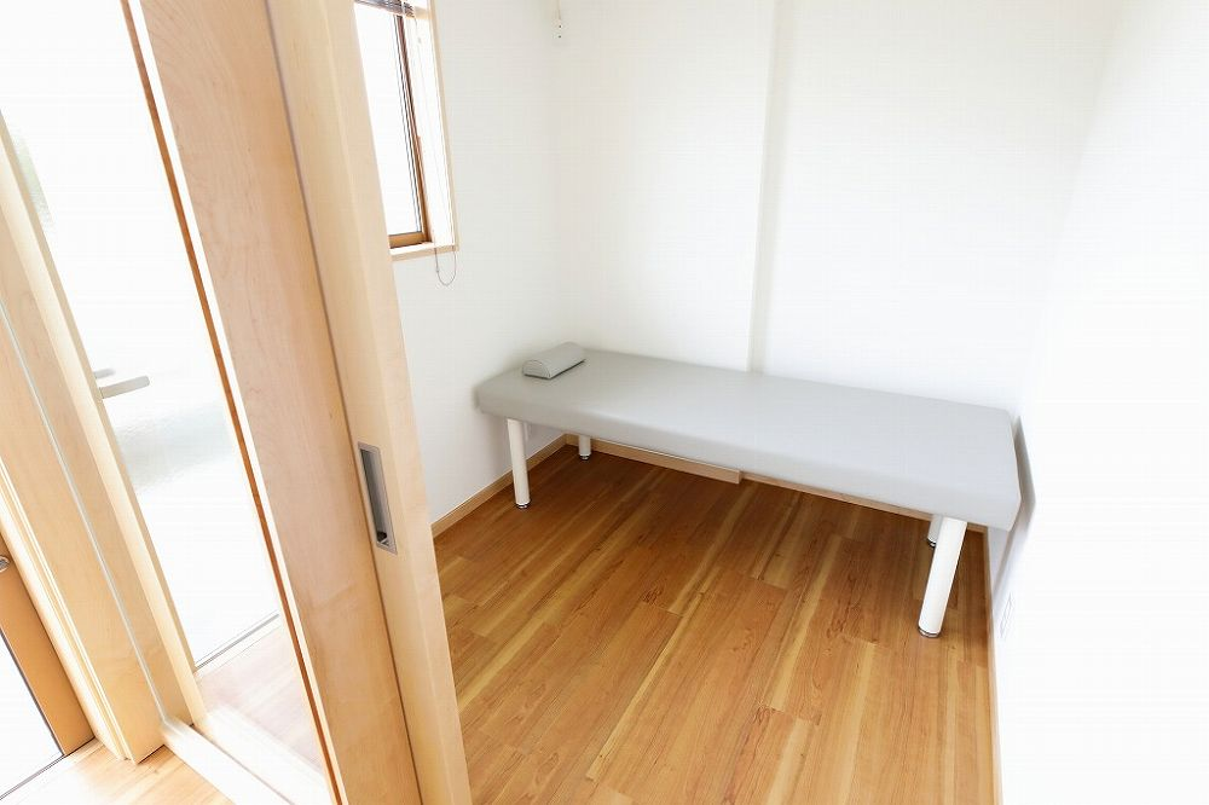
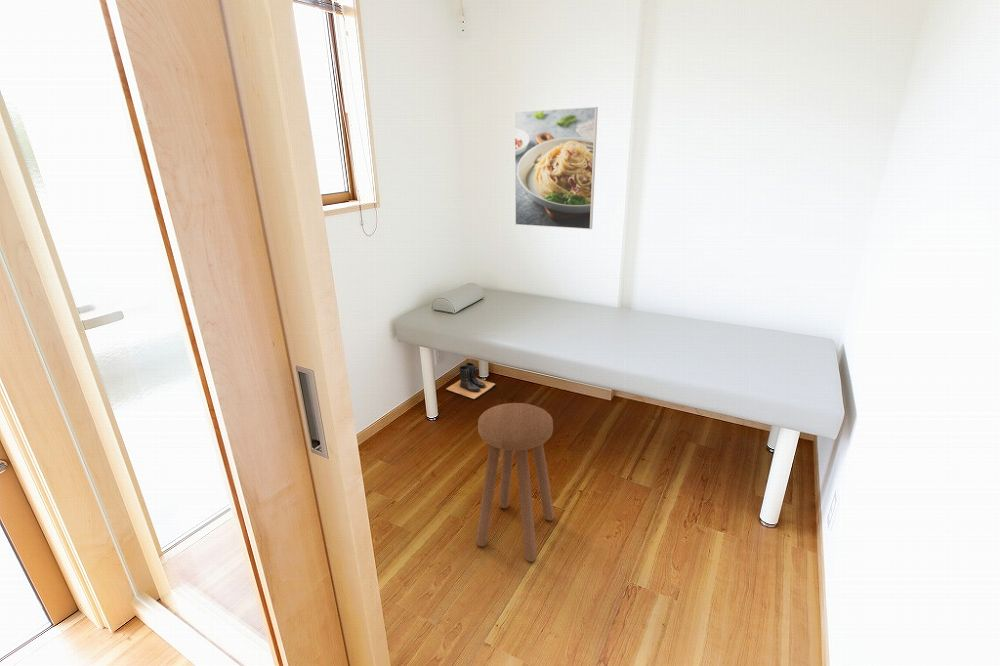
+ boots (470, 377)
+ stool (518, 478)
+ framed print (553, 170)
